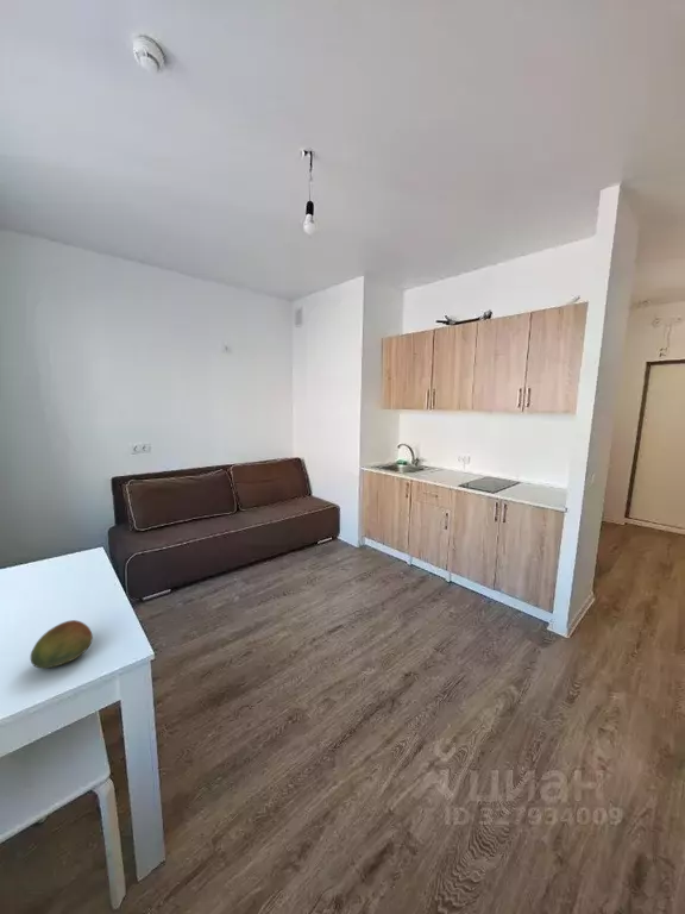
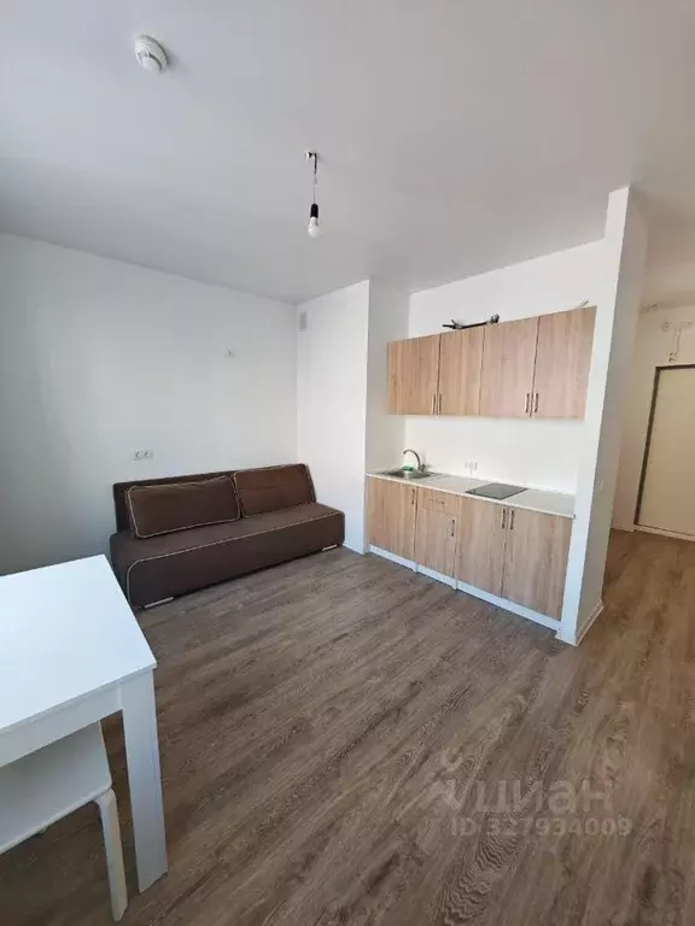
- fruit (61, 644)
